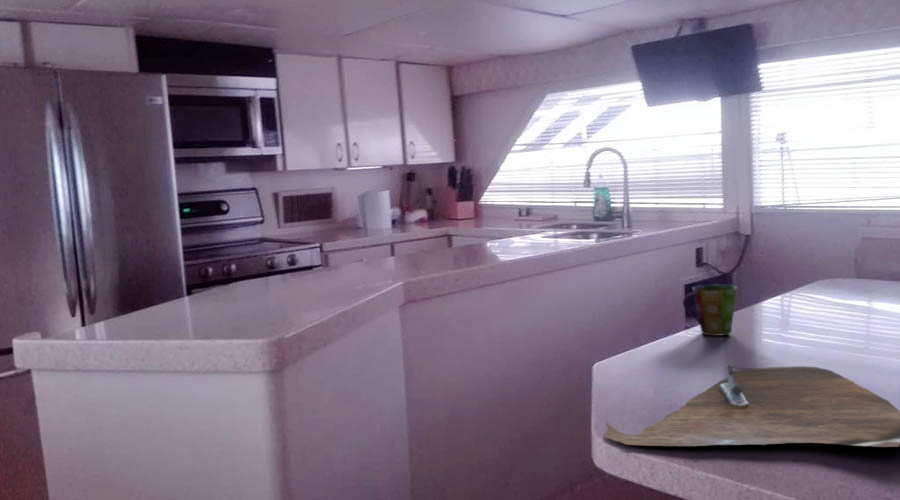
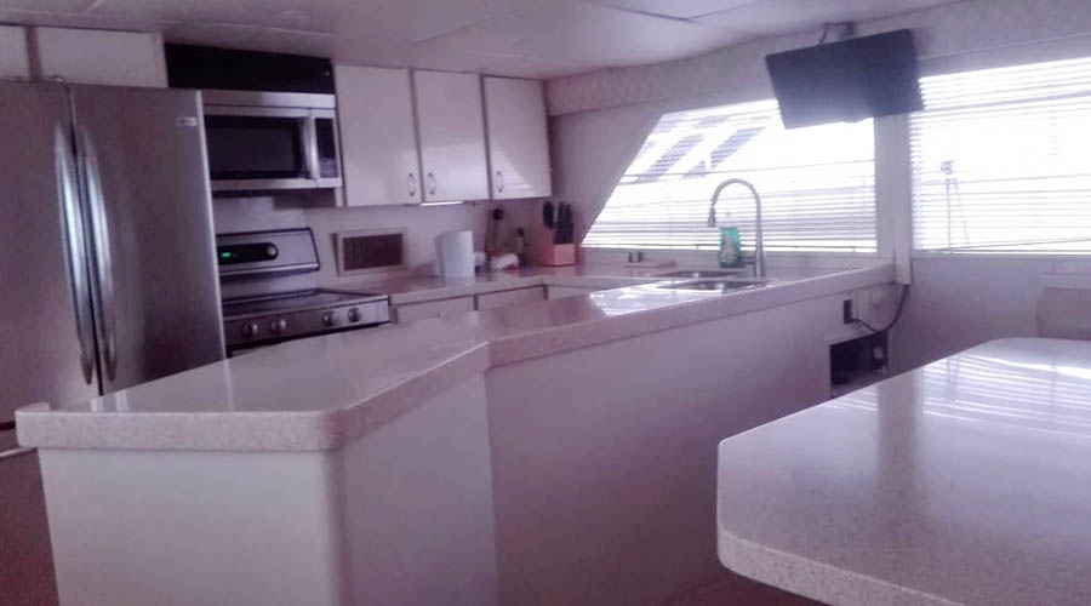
- cup (709, 311)
- cutting board (747, 386)
